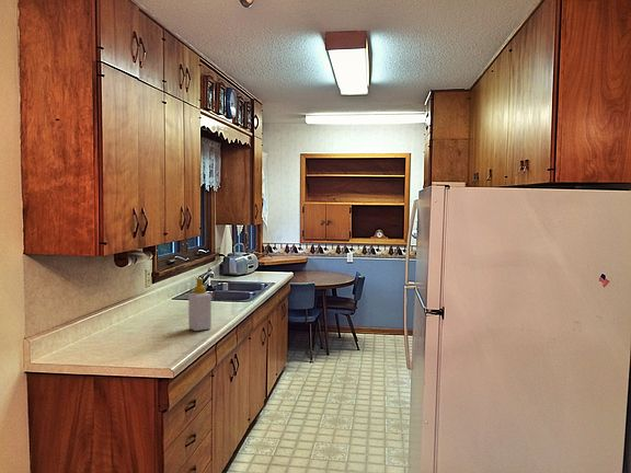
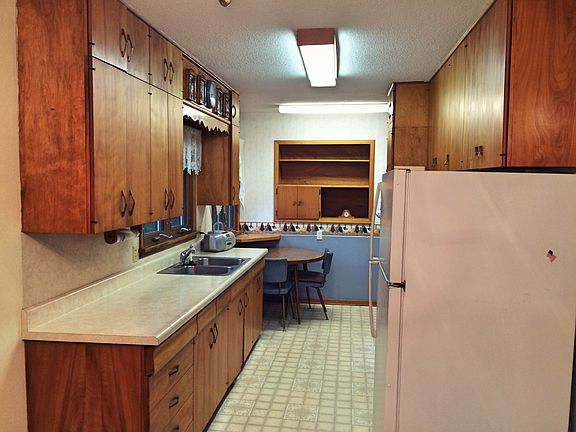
- soap bottle (199, 303)
